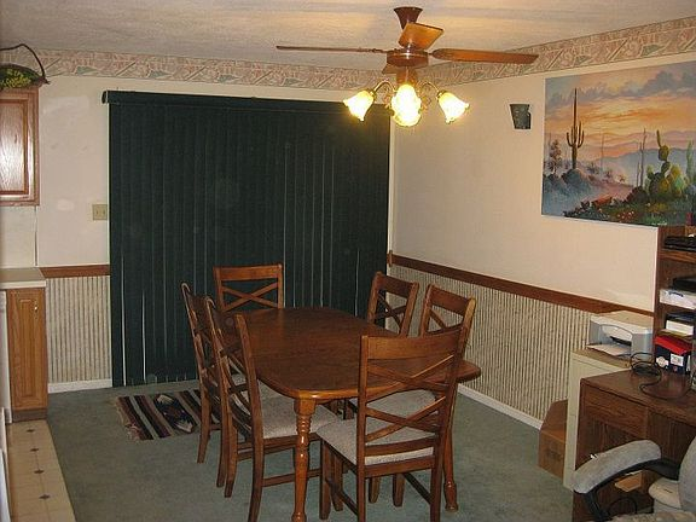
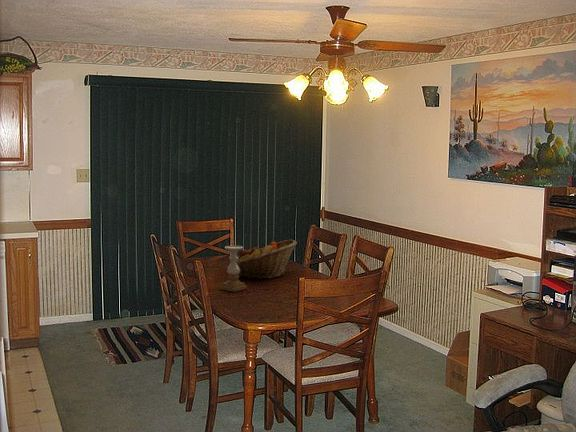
+ candle holder (233, 268)
+ fruit basket (264, 257)
